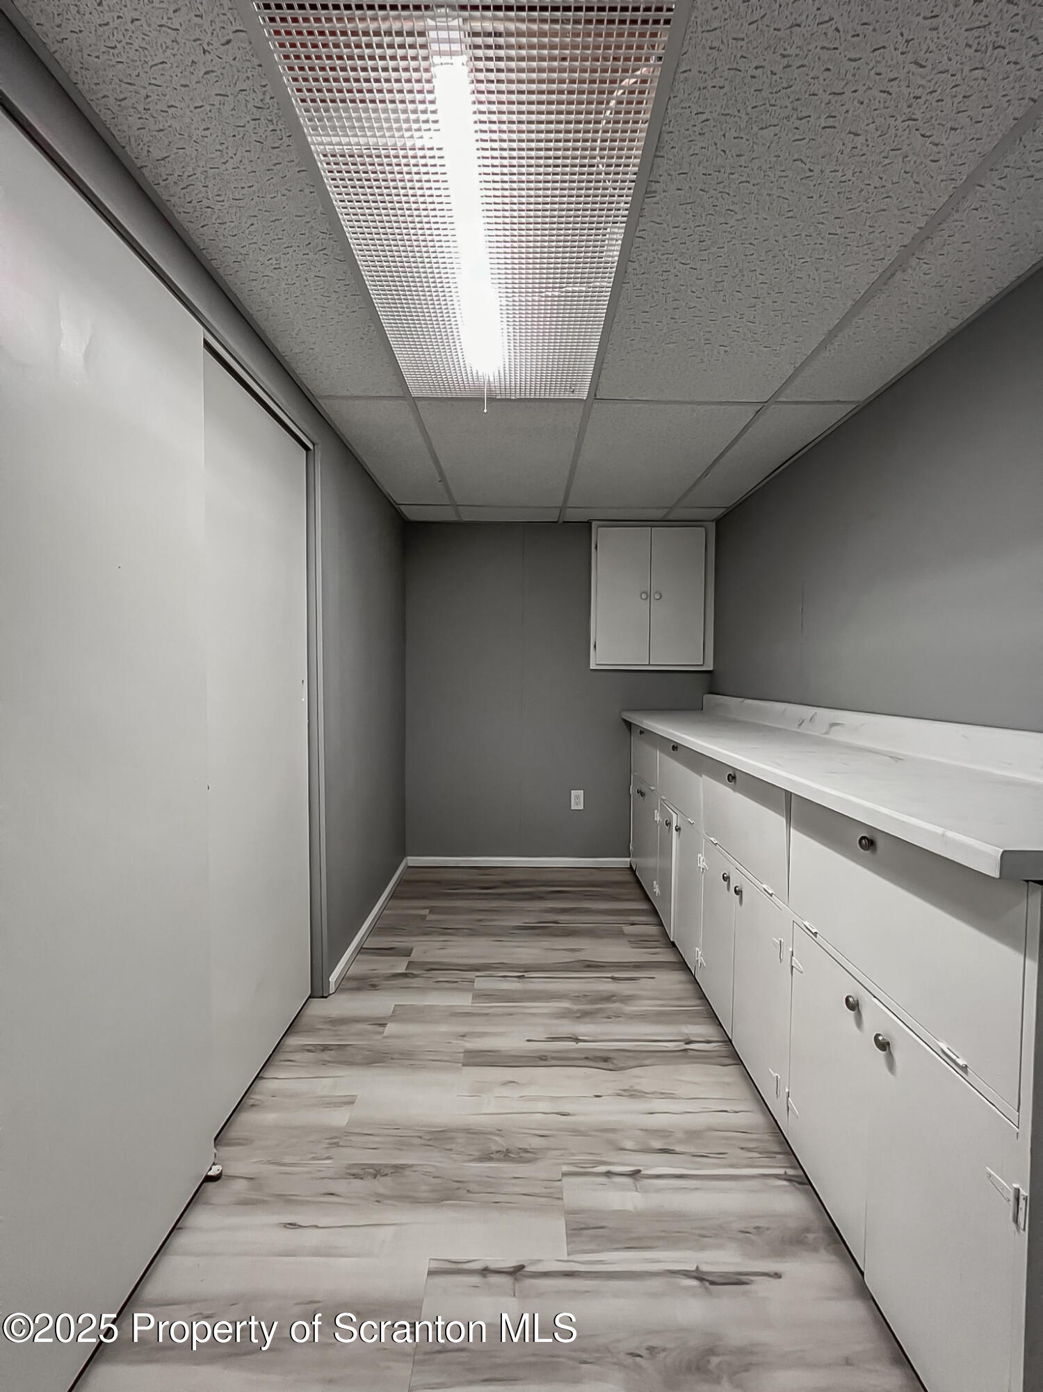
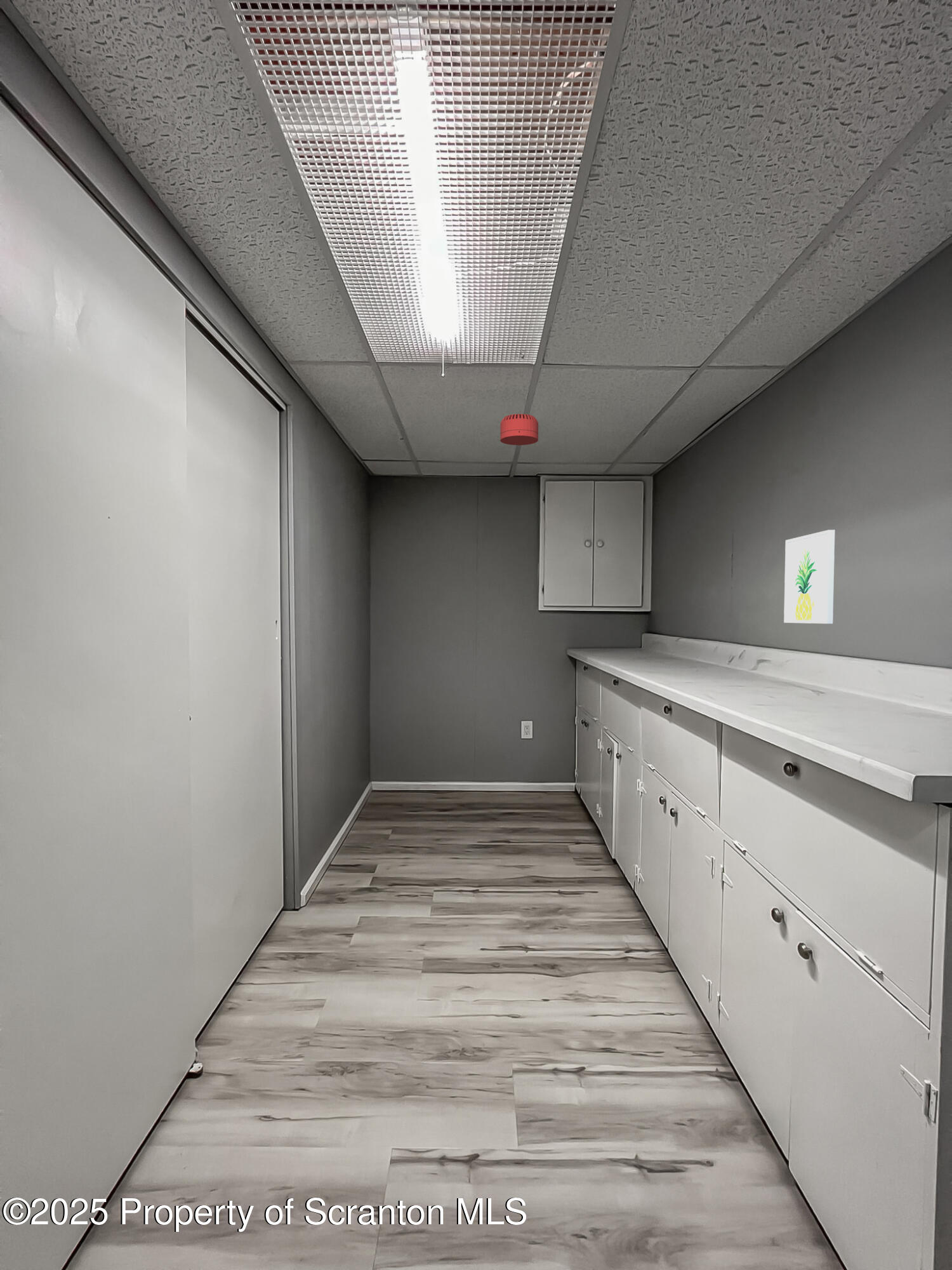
+ wall art (807, 579)
+ smoke detector (519, 429)
